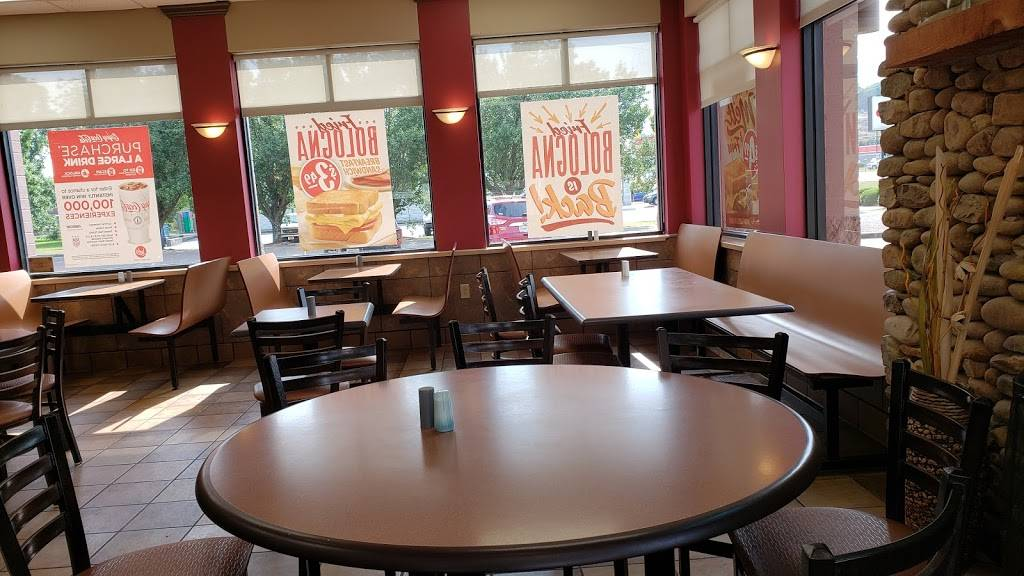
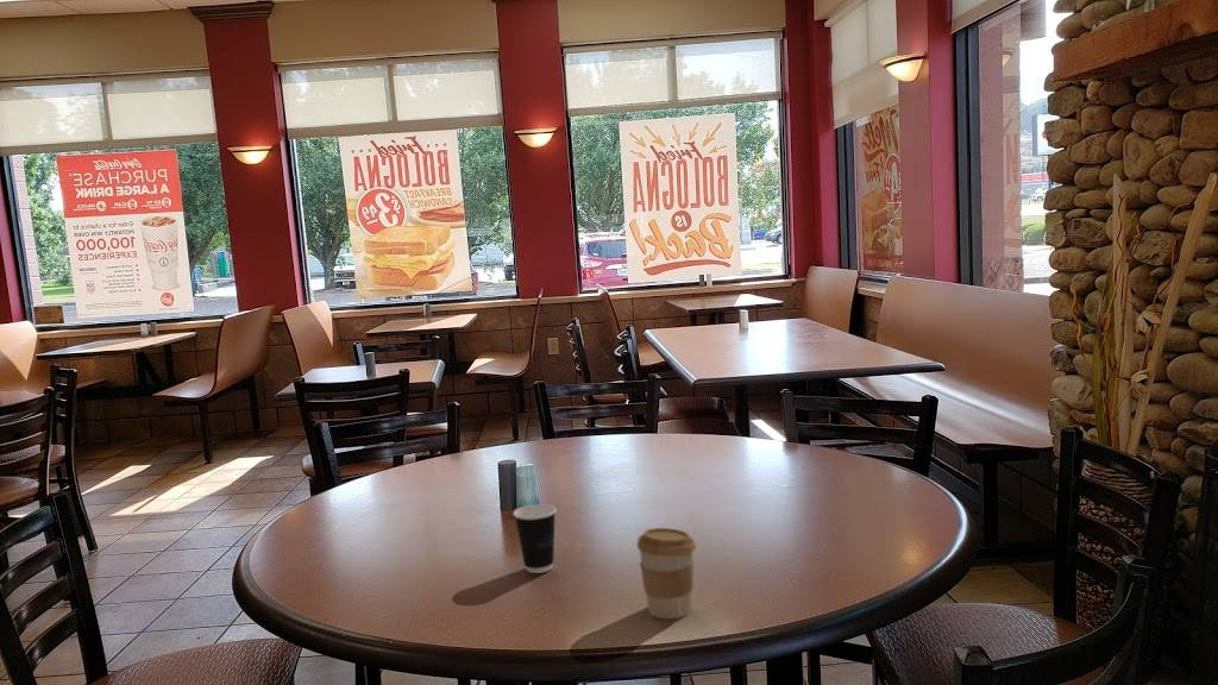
+ coffee cup (667, 570)
+ dixie cup (536, 539)
